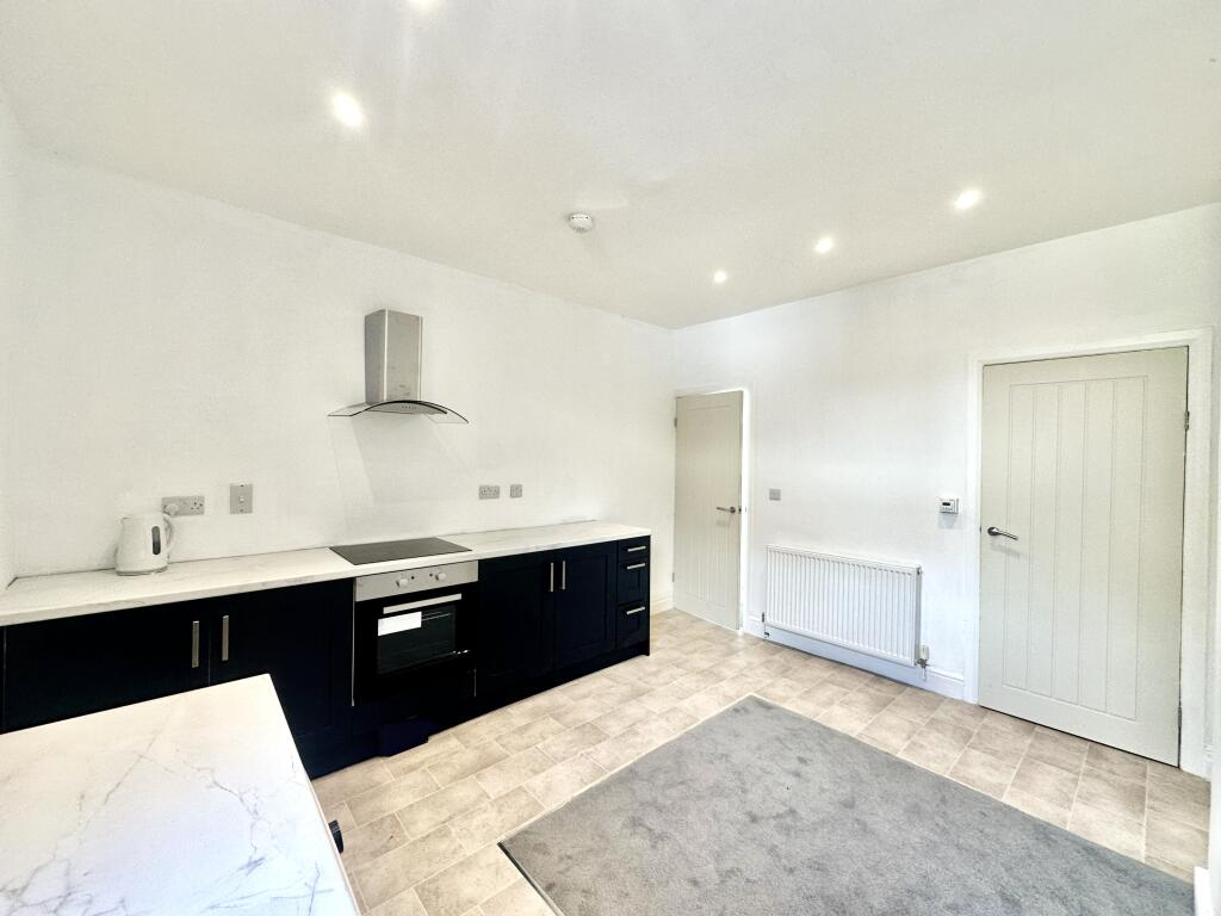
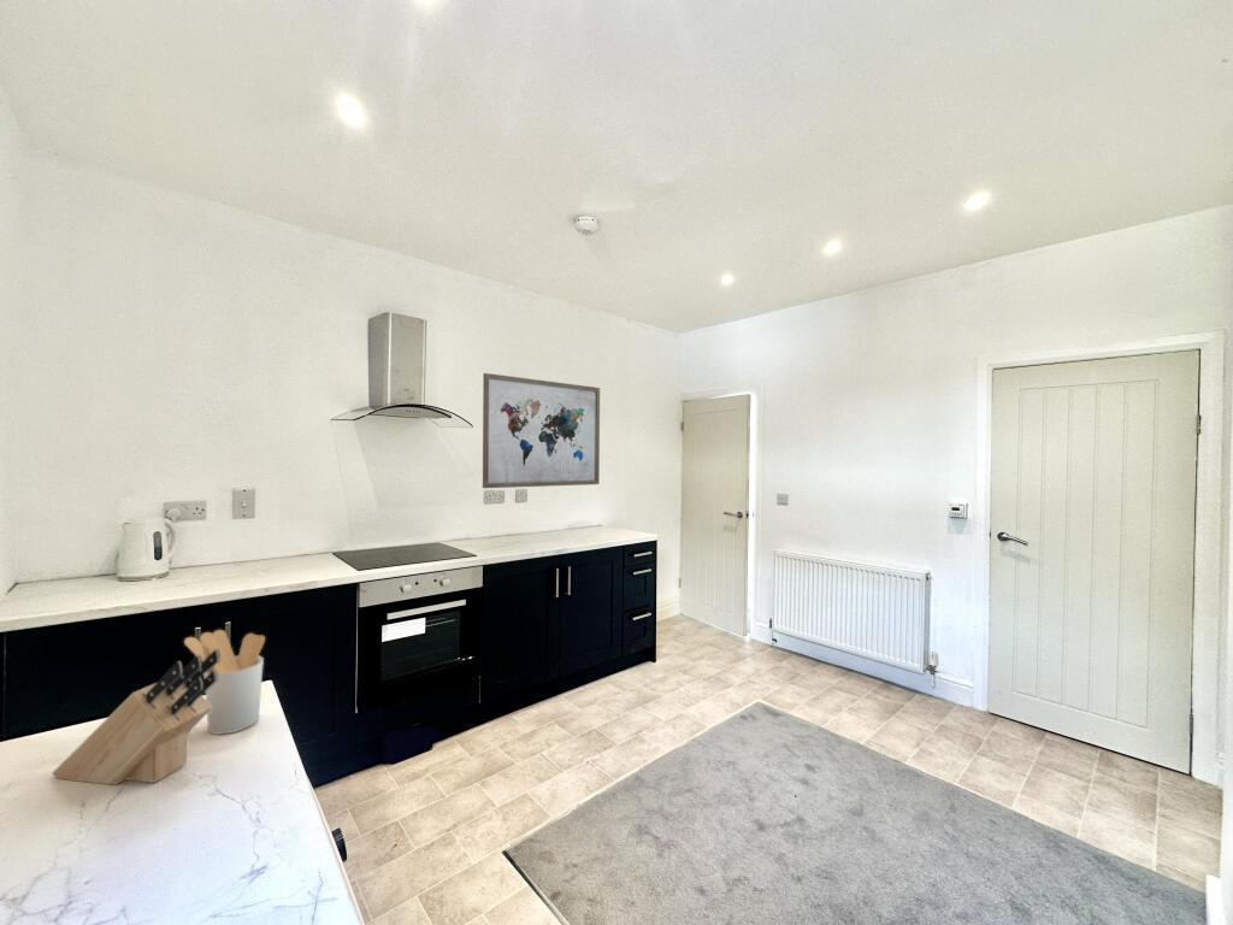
+ utensil holder (224, 677)
+ wall art (545, 434)
+ knife block (143, 711)
